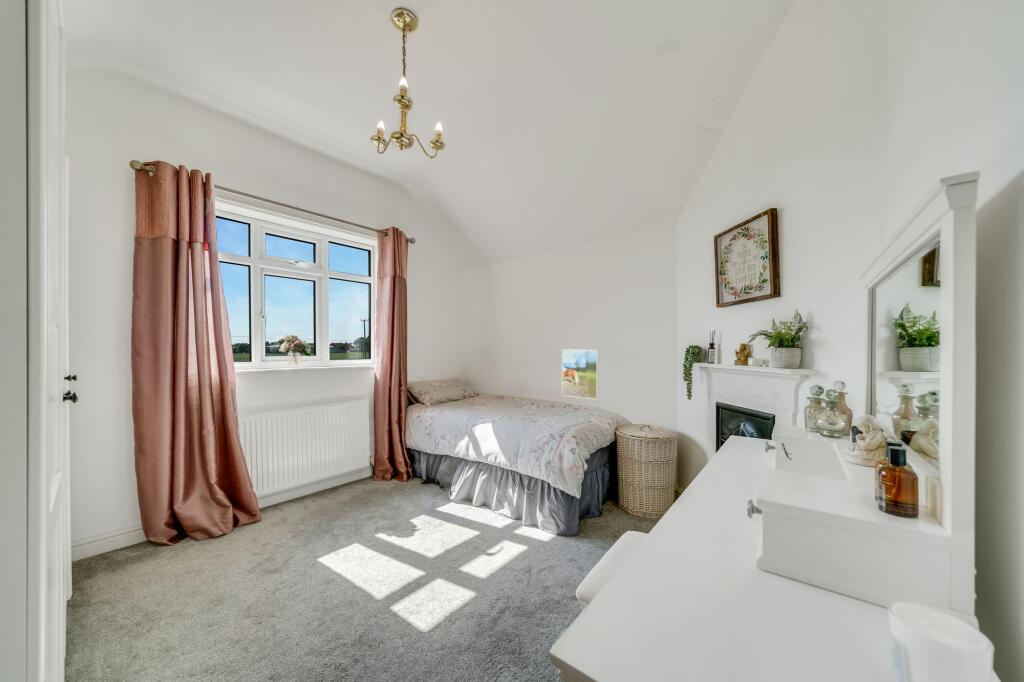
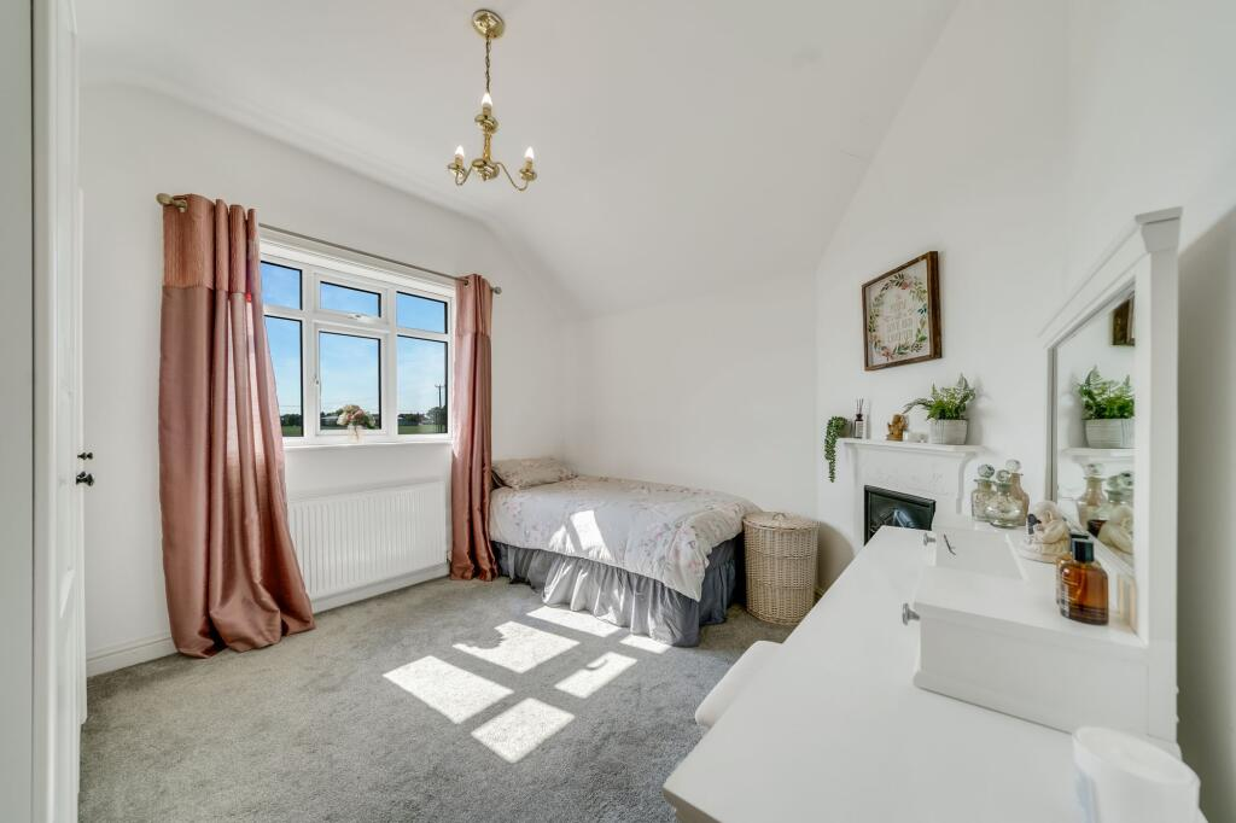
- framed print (579, 373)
